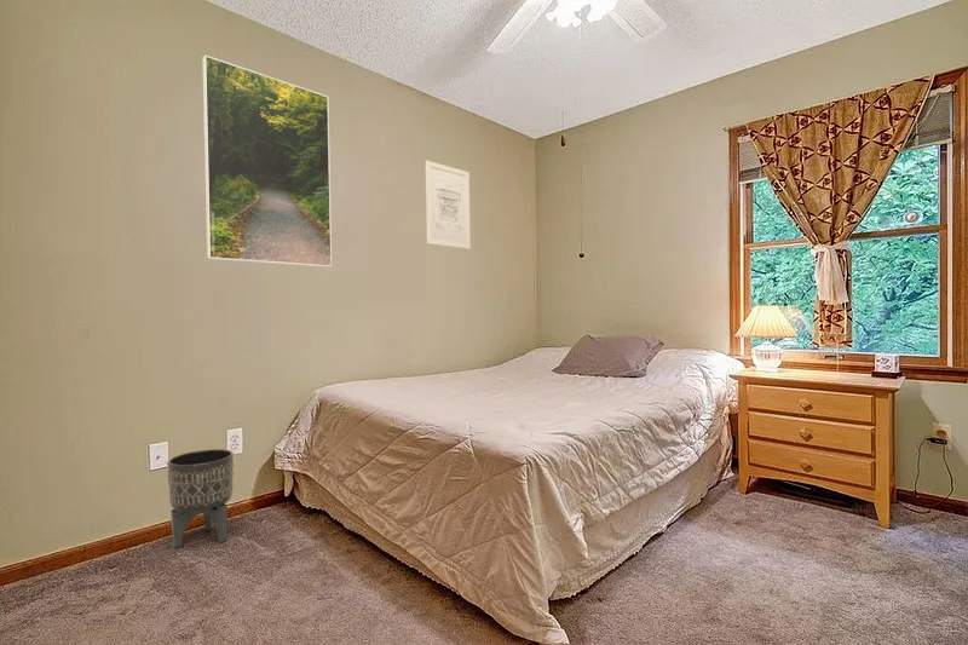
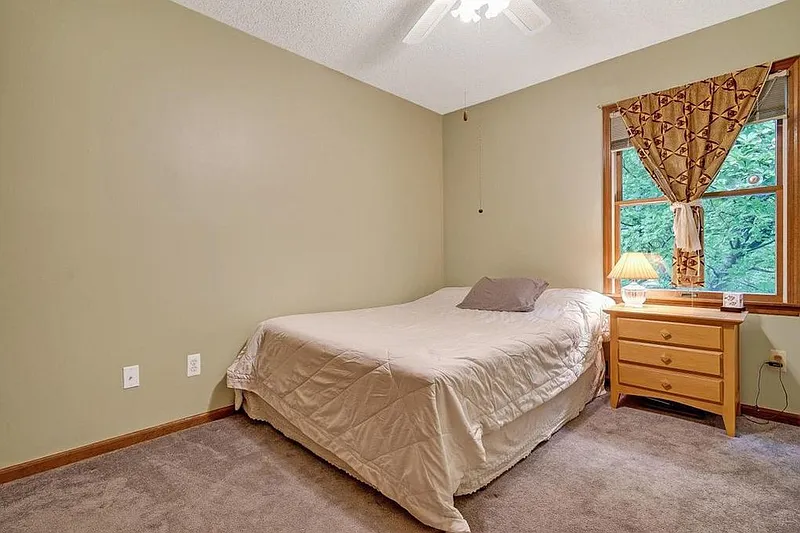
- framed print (272, 171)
- wall art (448, 206)
- planter (202, 497)
